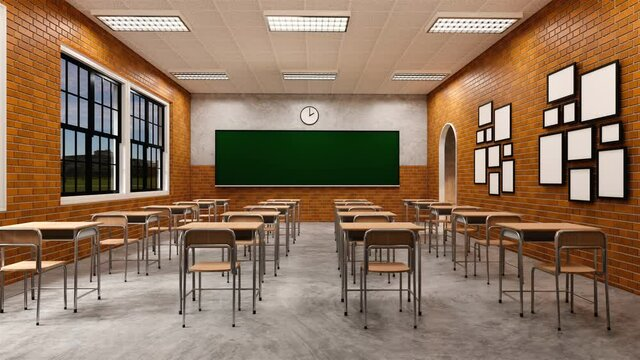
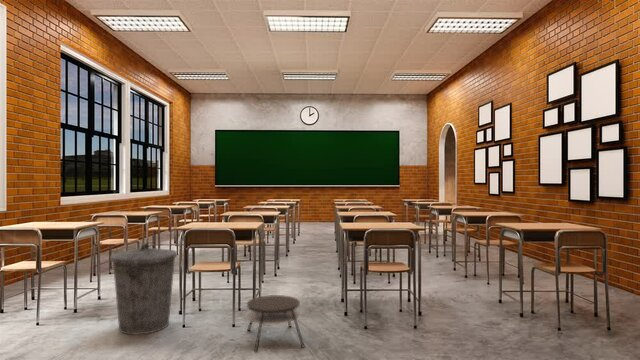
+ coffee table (273, 320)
+ trash can (144, 284)
